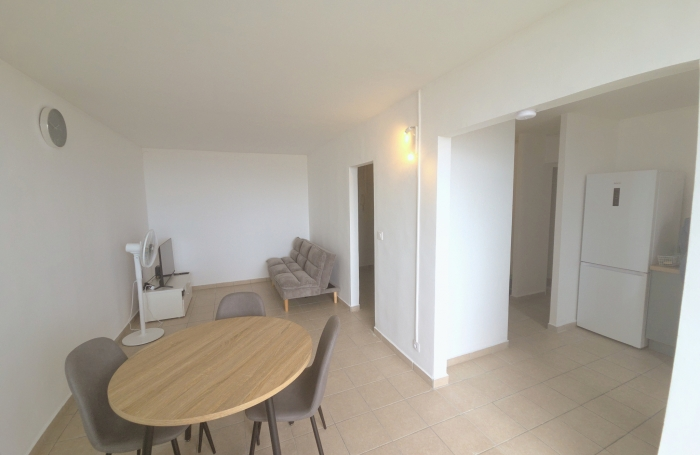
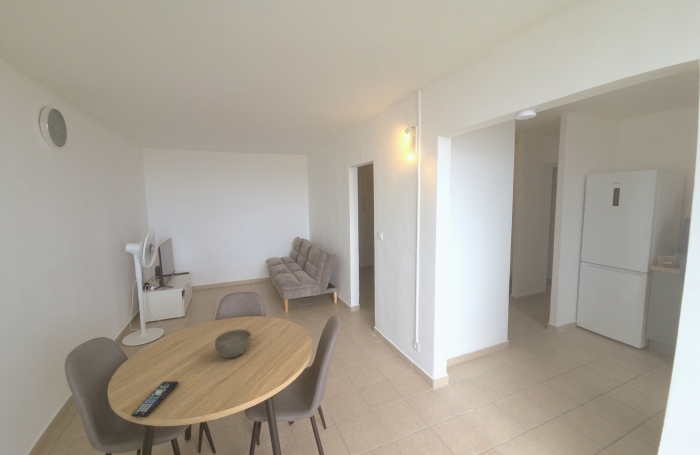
+ remote control (157, 397)
+ bowl (234, 344)
